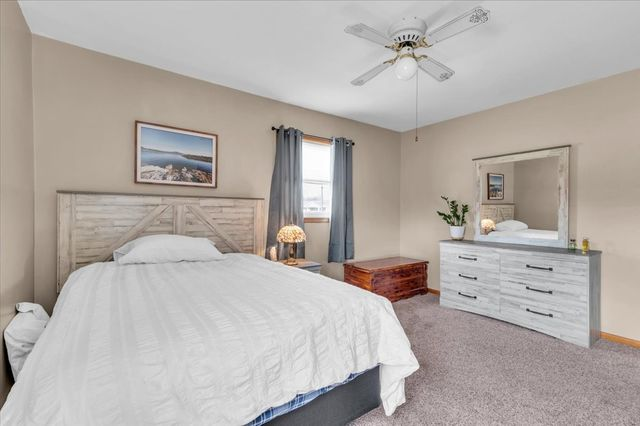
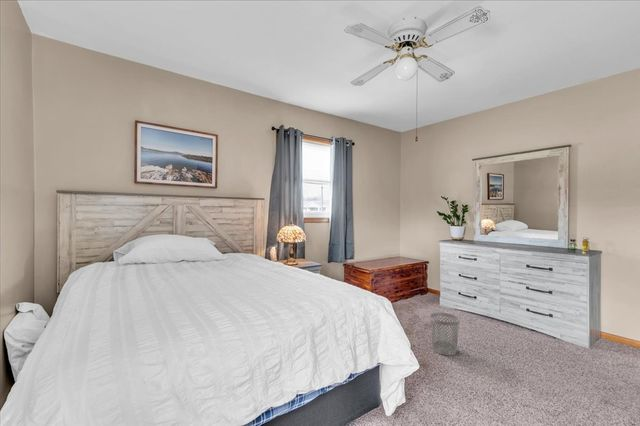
+ wastebasket (444, 333)
